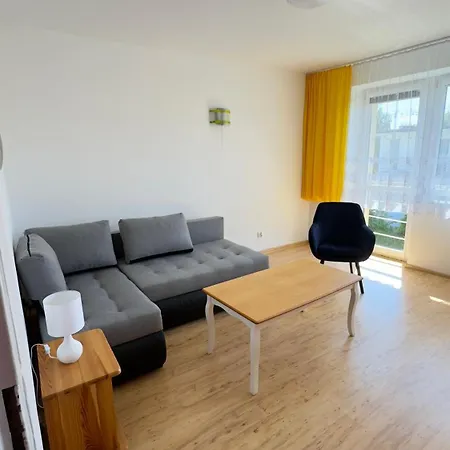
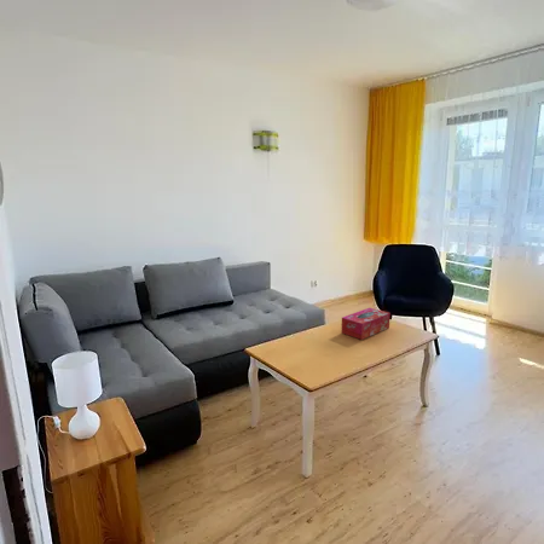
+ tissue box (365, 322)
